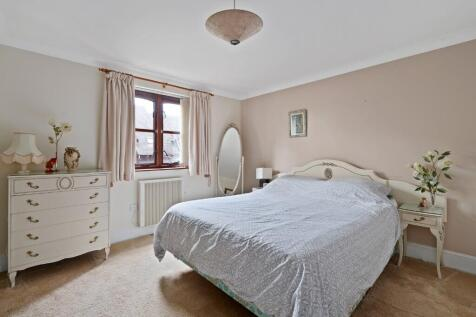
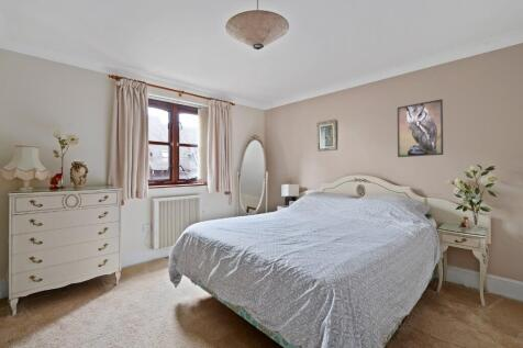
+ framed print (419, 130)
